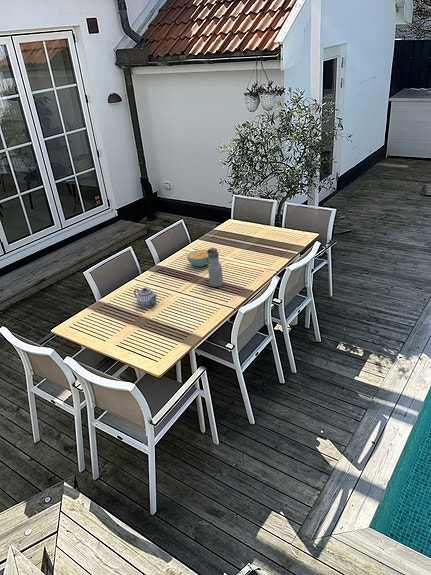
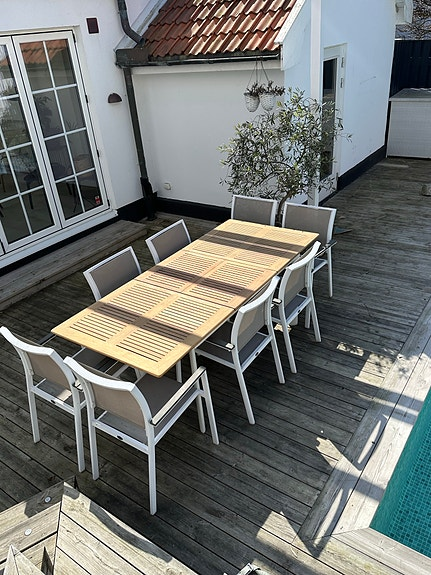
- cereal bowl (199, 259)
- teapot (146, 296)
- water bottle (214, 266)
